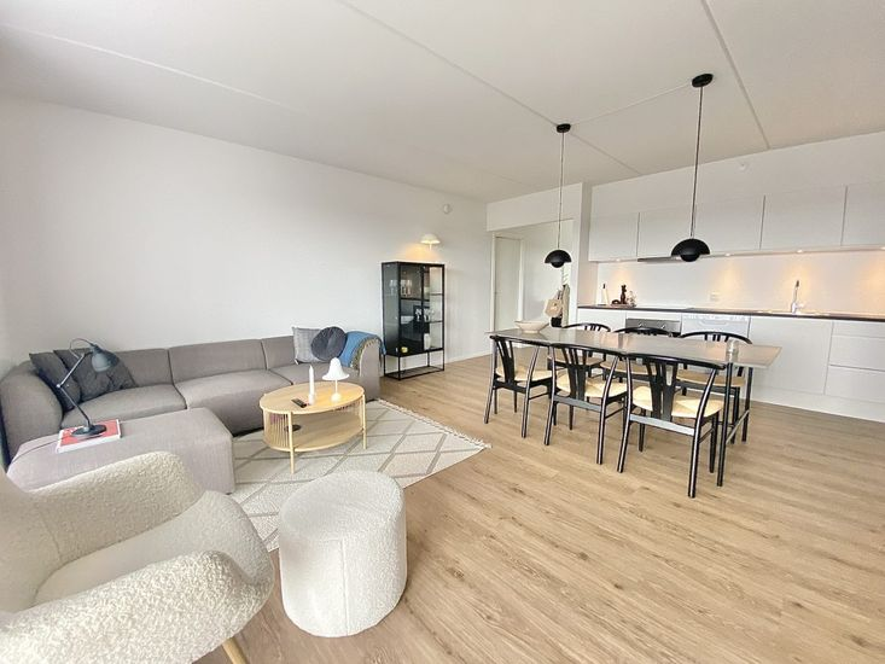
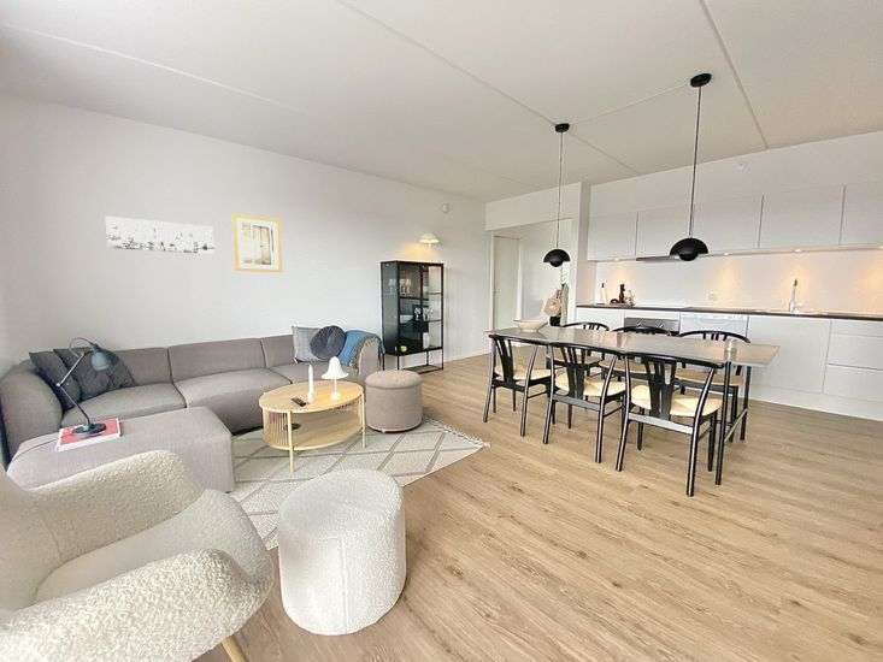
+ ottoman (394, 398)
+ wall art (164, 236)
+ wall art (258, 244)
